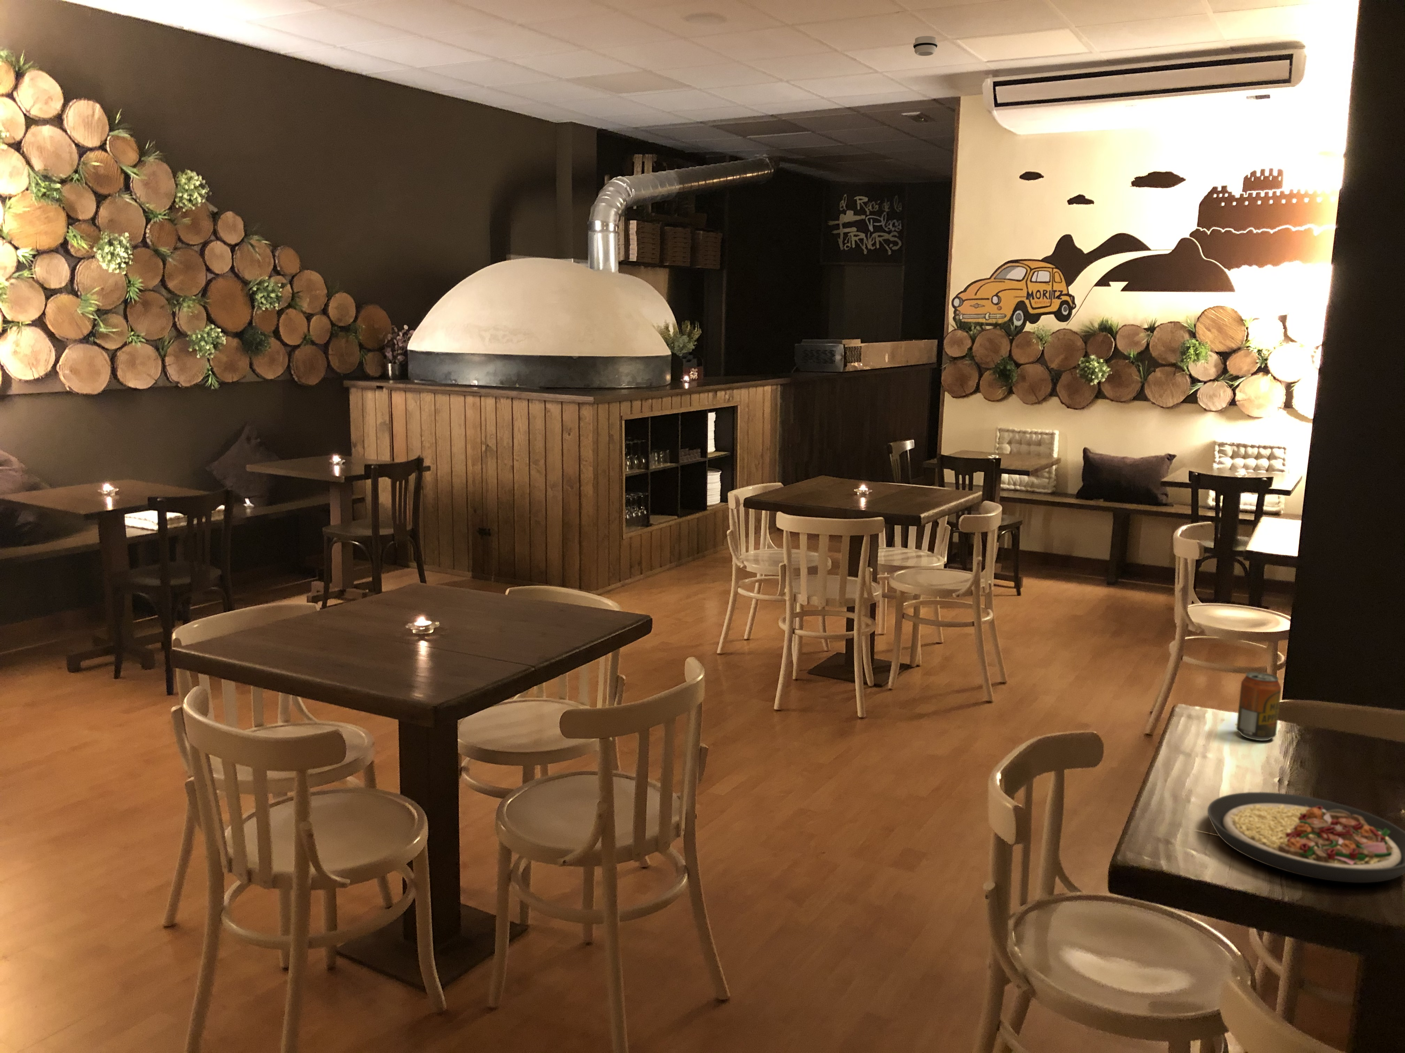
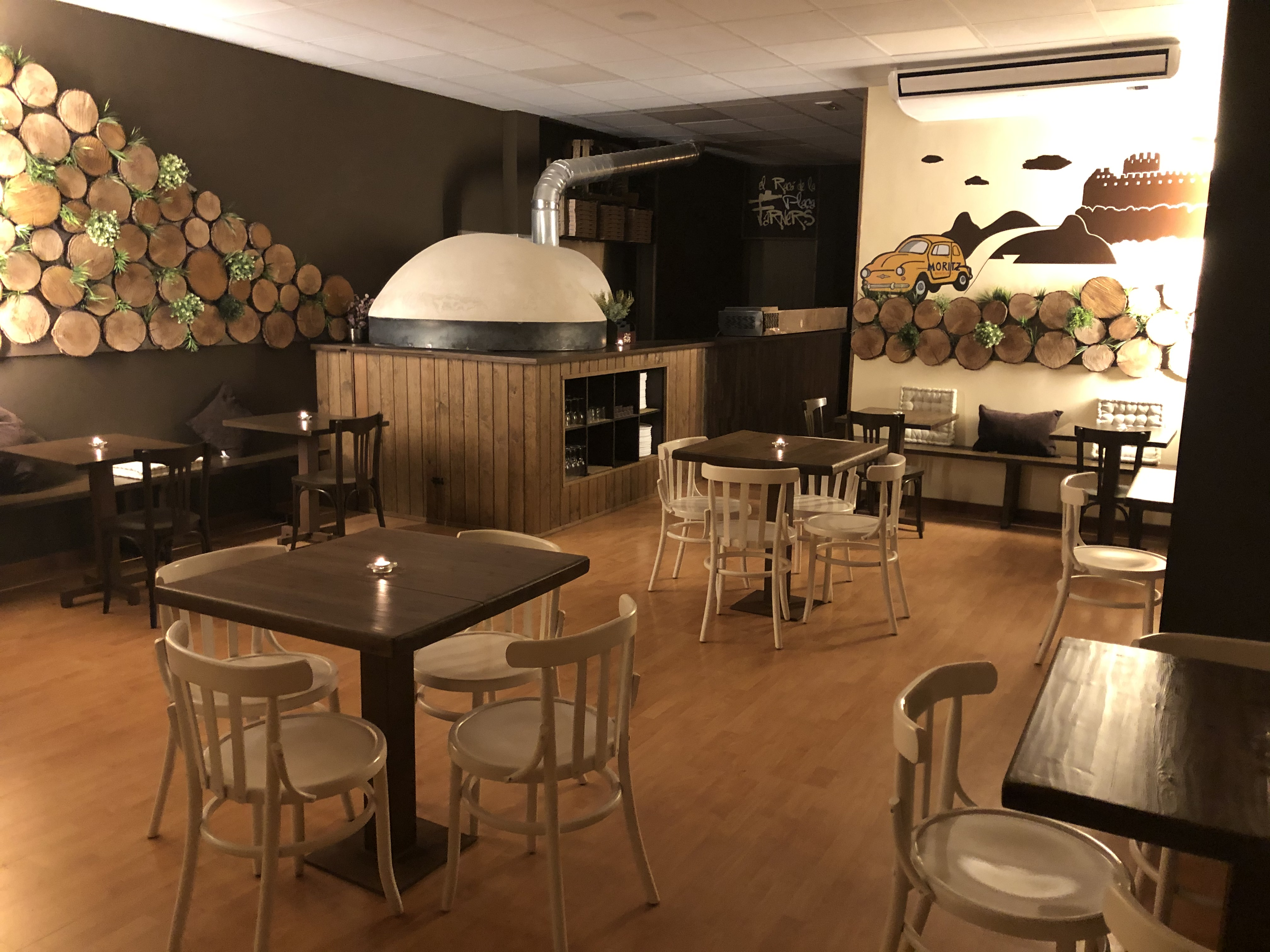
- smoke detector (925, 46)
- beverage can (1259, 706)
- plate (1310, 831)
